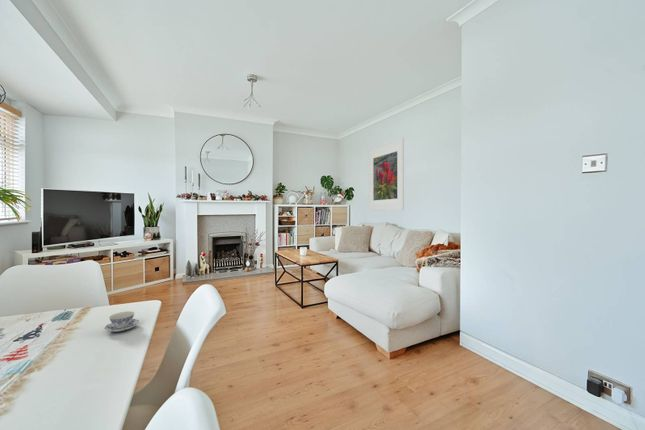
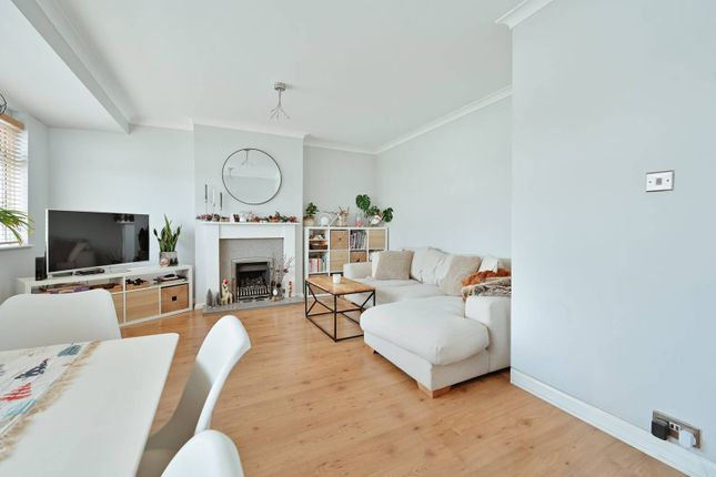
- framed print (384, 177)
- chinaware (122, 321)
